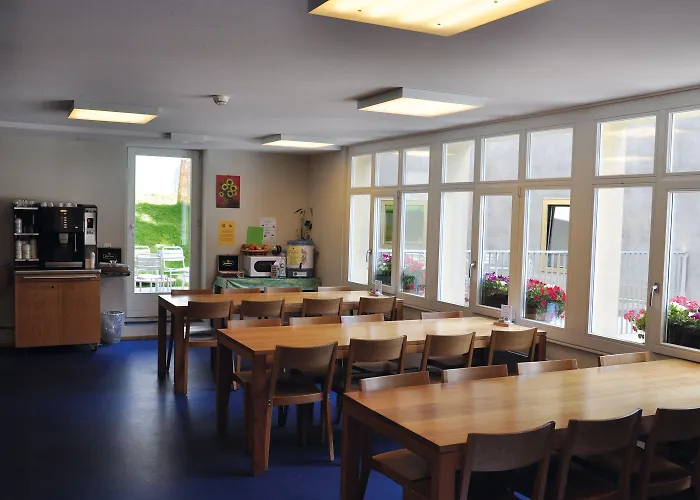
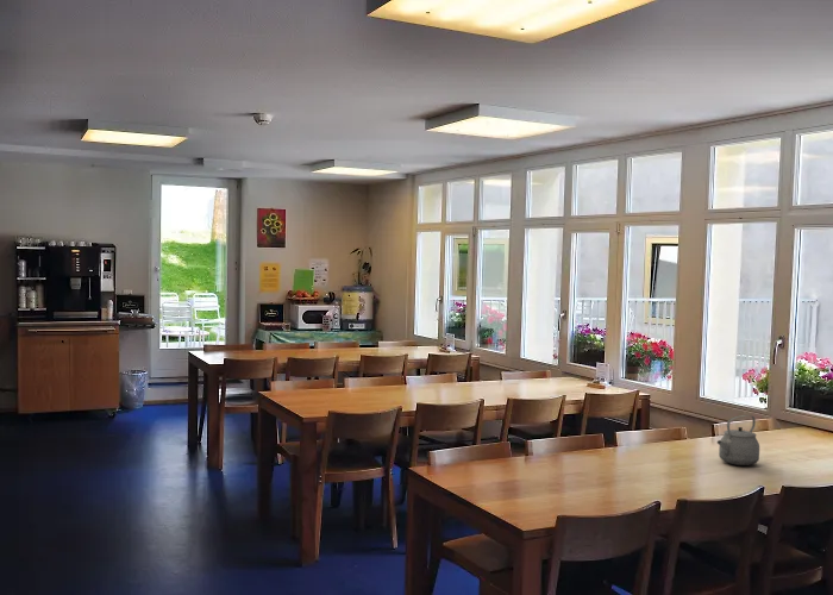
+ tea kettle (735, 439)
